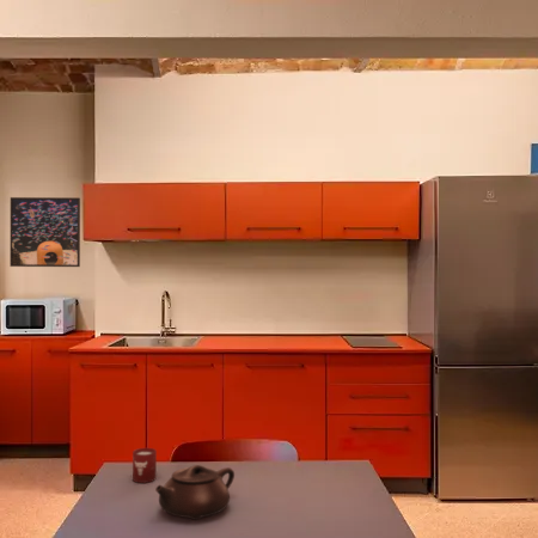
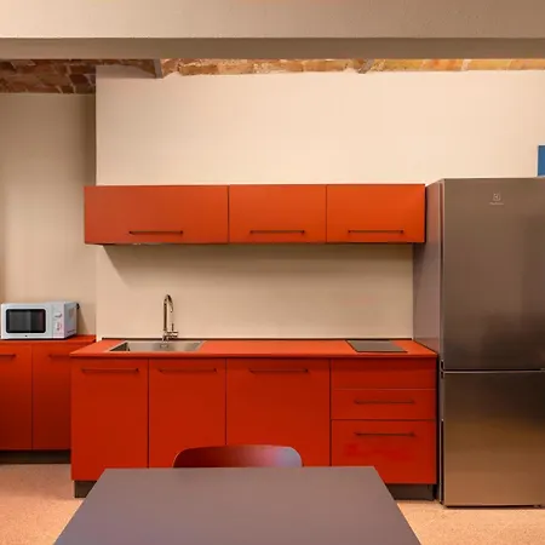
- teapot (196, 487)
- cup (145, 463)
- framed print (44, 232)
